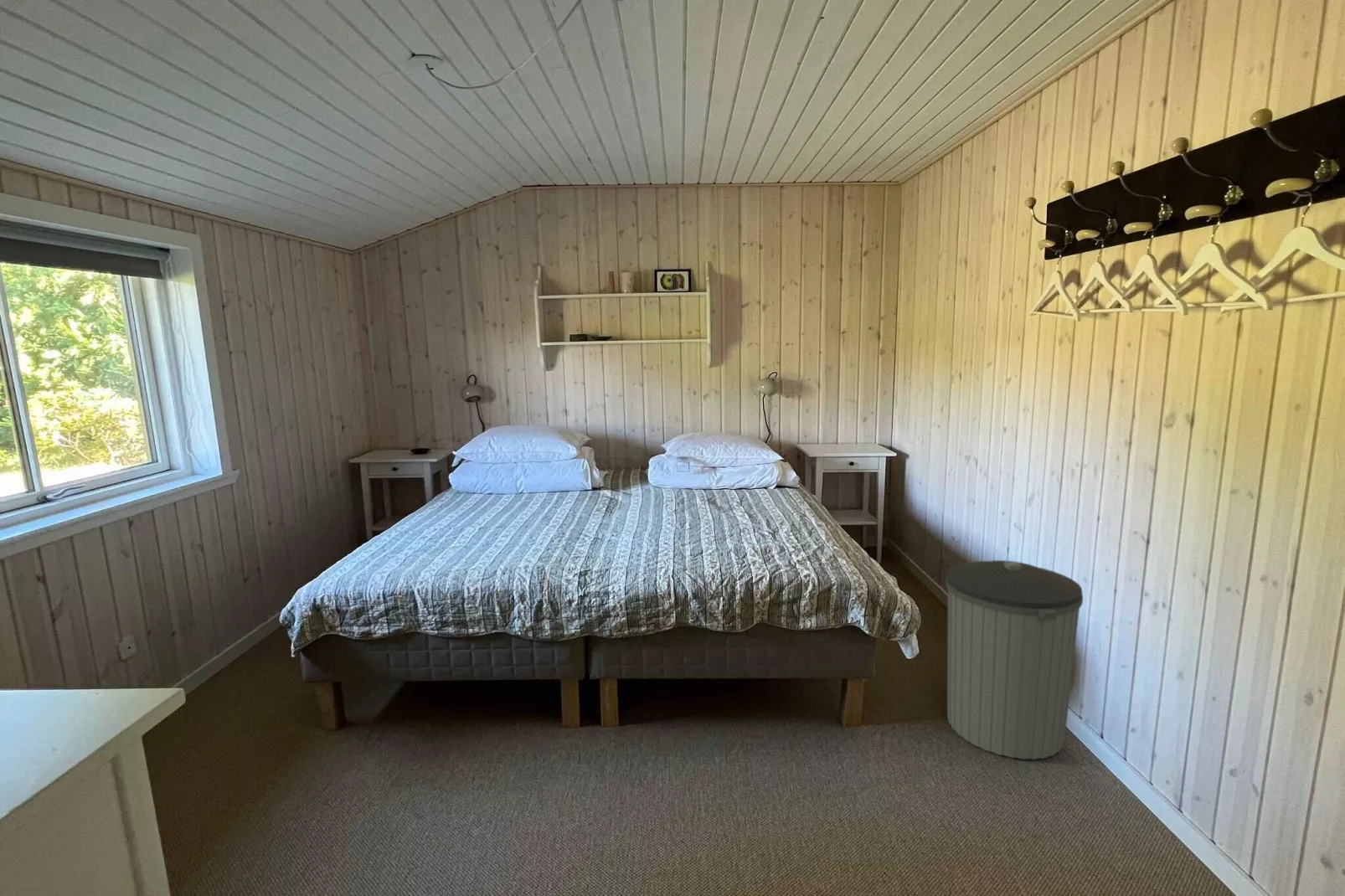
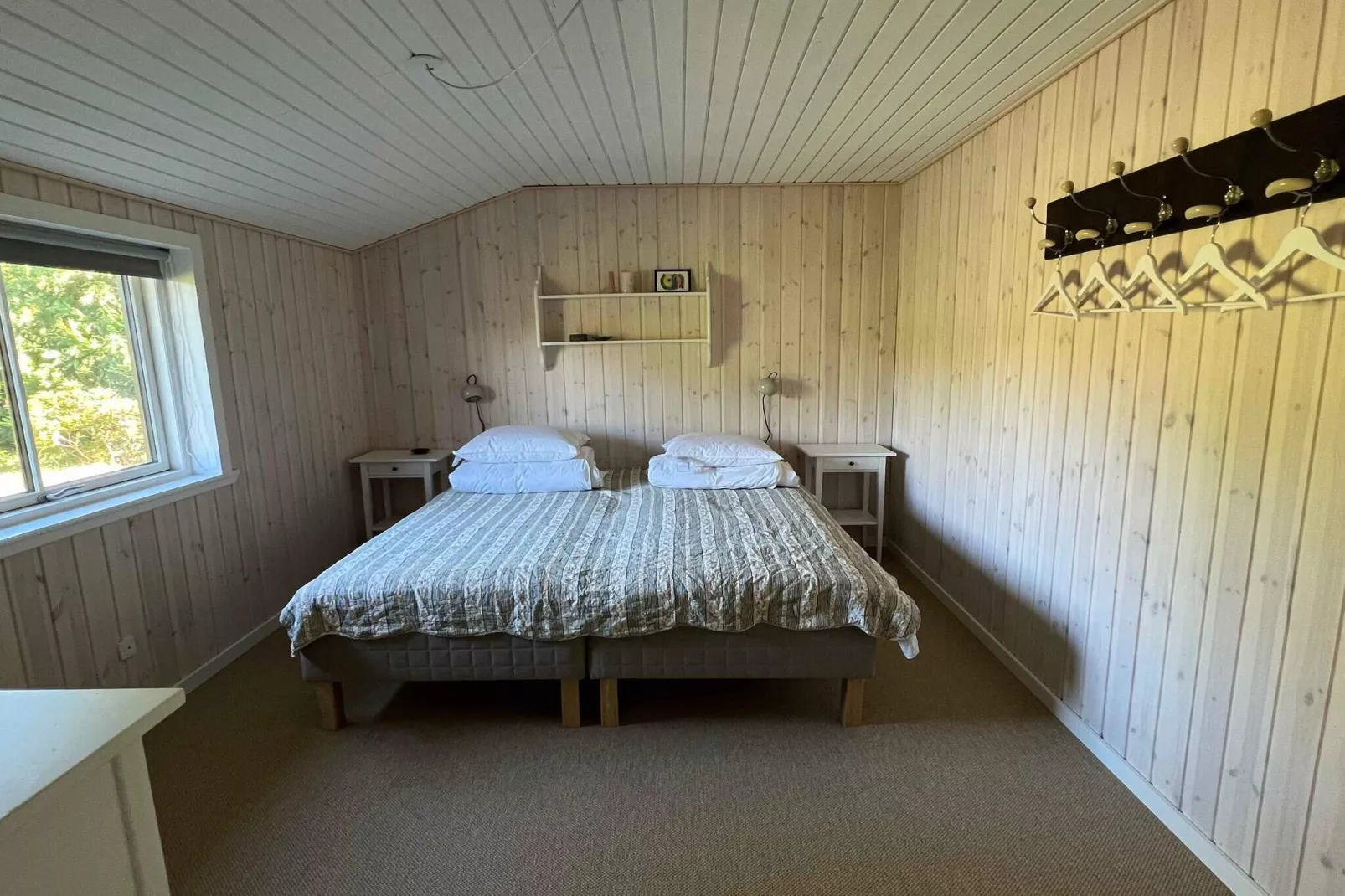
- trash can (1007, 646)
